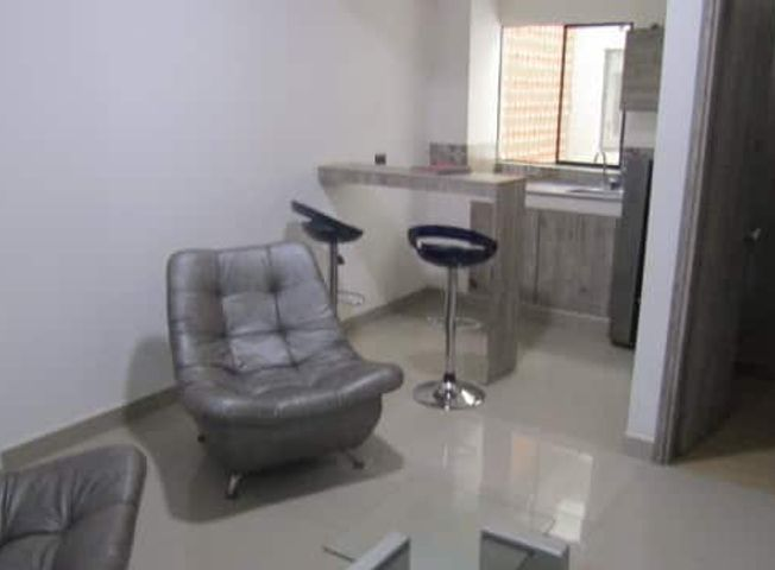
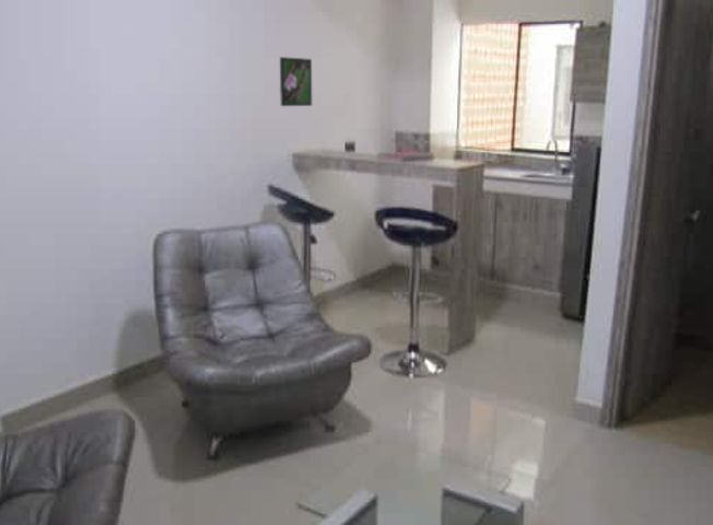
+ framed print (296, 82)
